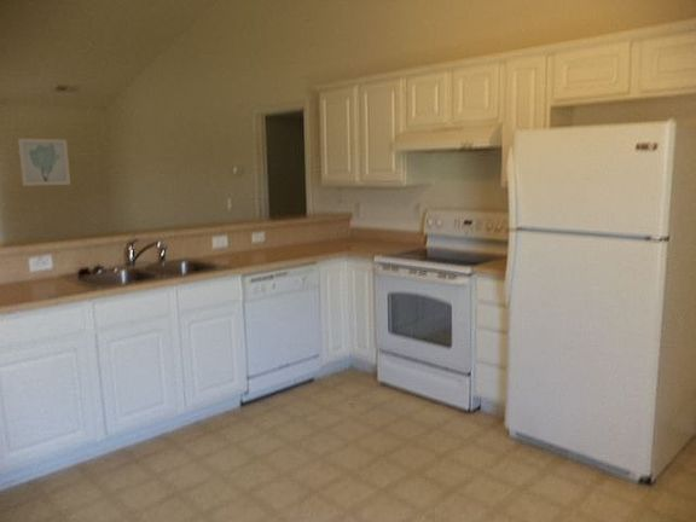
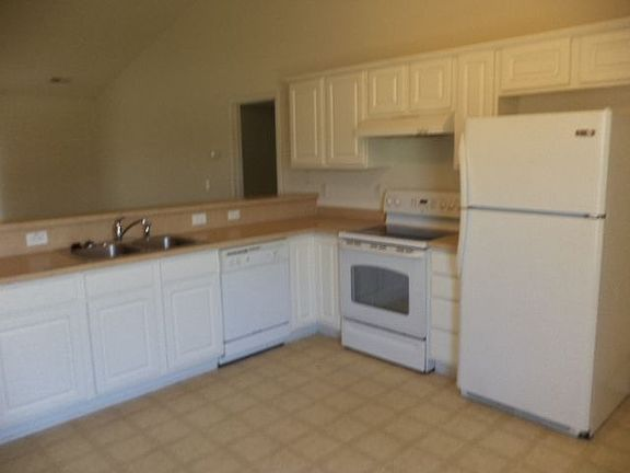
- wall art (45, 162)
